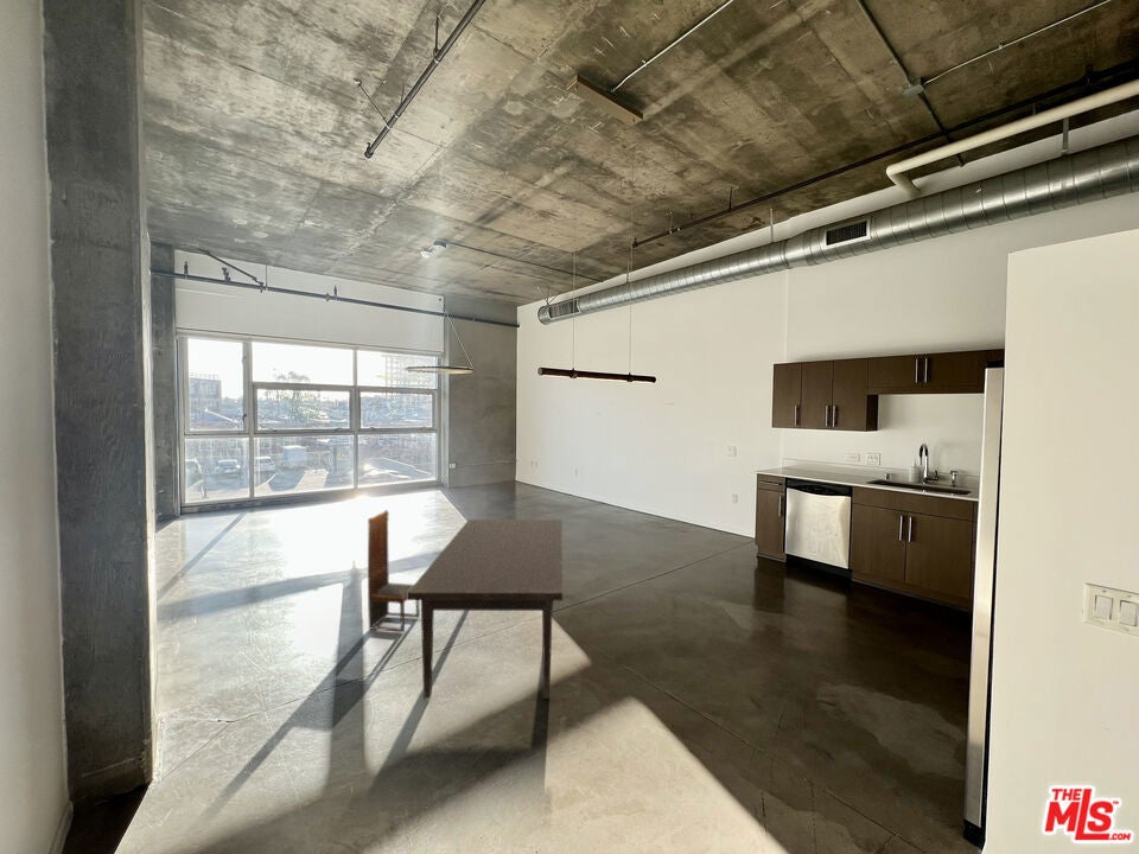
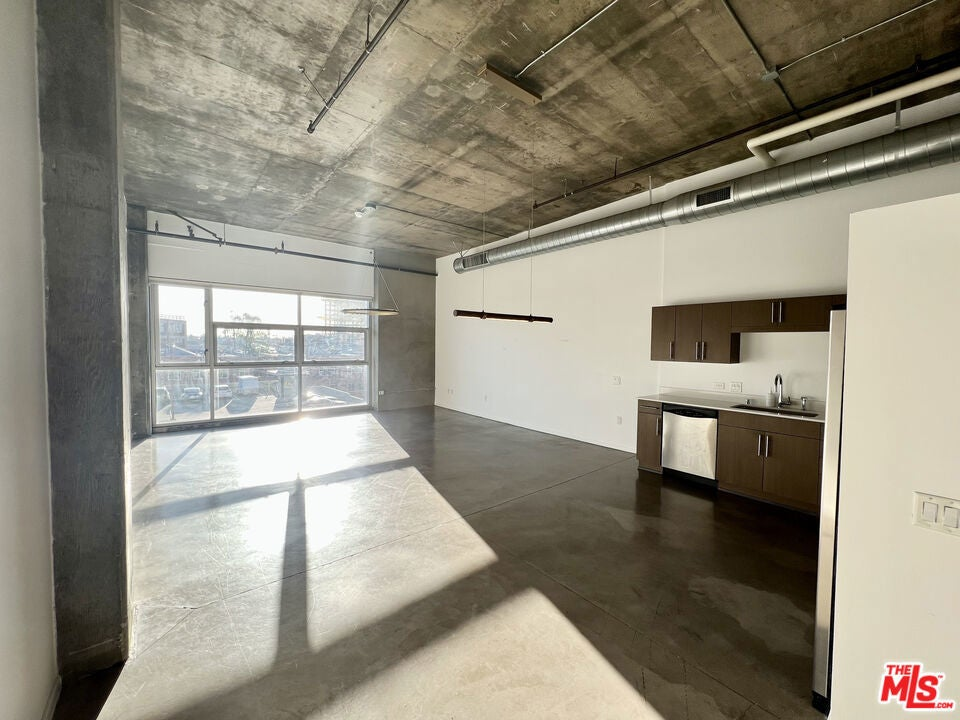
- dining table (503, 589)
- dining chair (387, 568)
